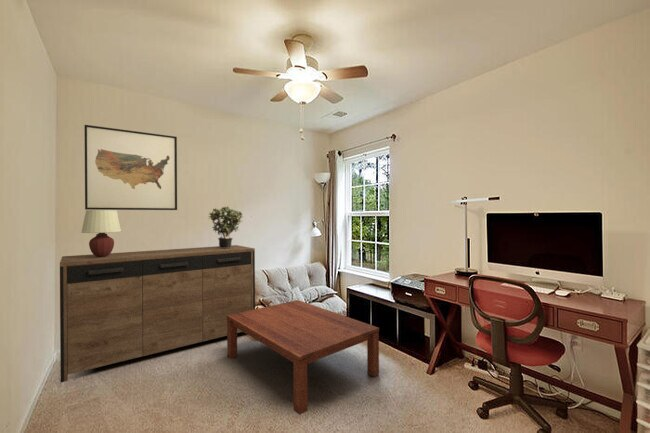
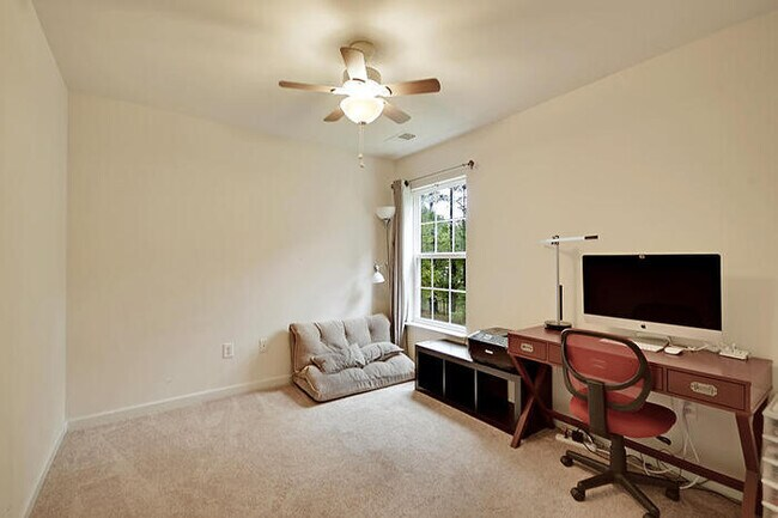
- sideboard (168, 298)
- table lamp (101, 233)
- coffee table (298, 343)
- potted plant (227, 226)
- wall art (134, 170)
